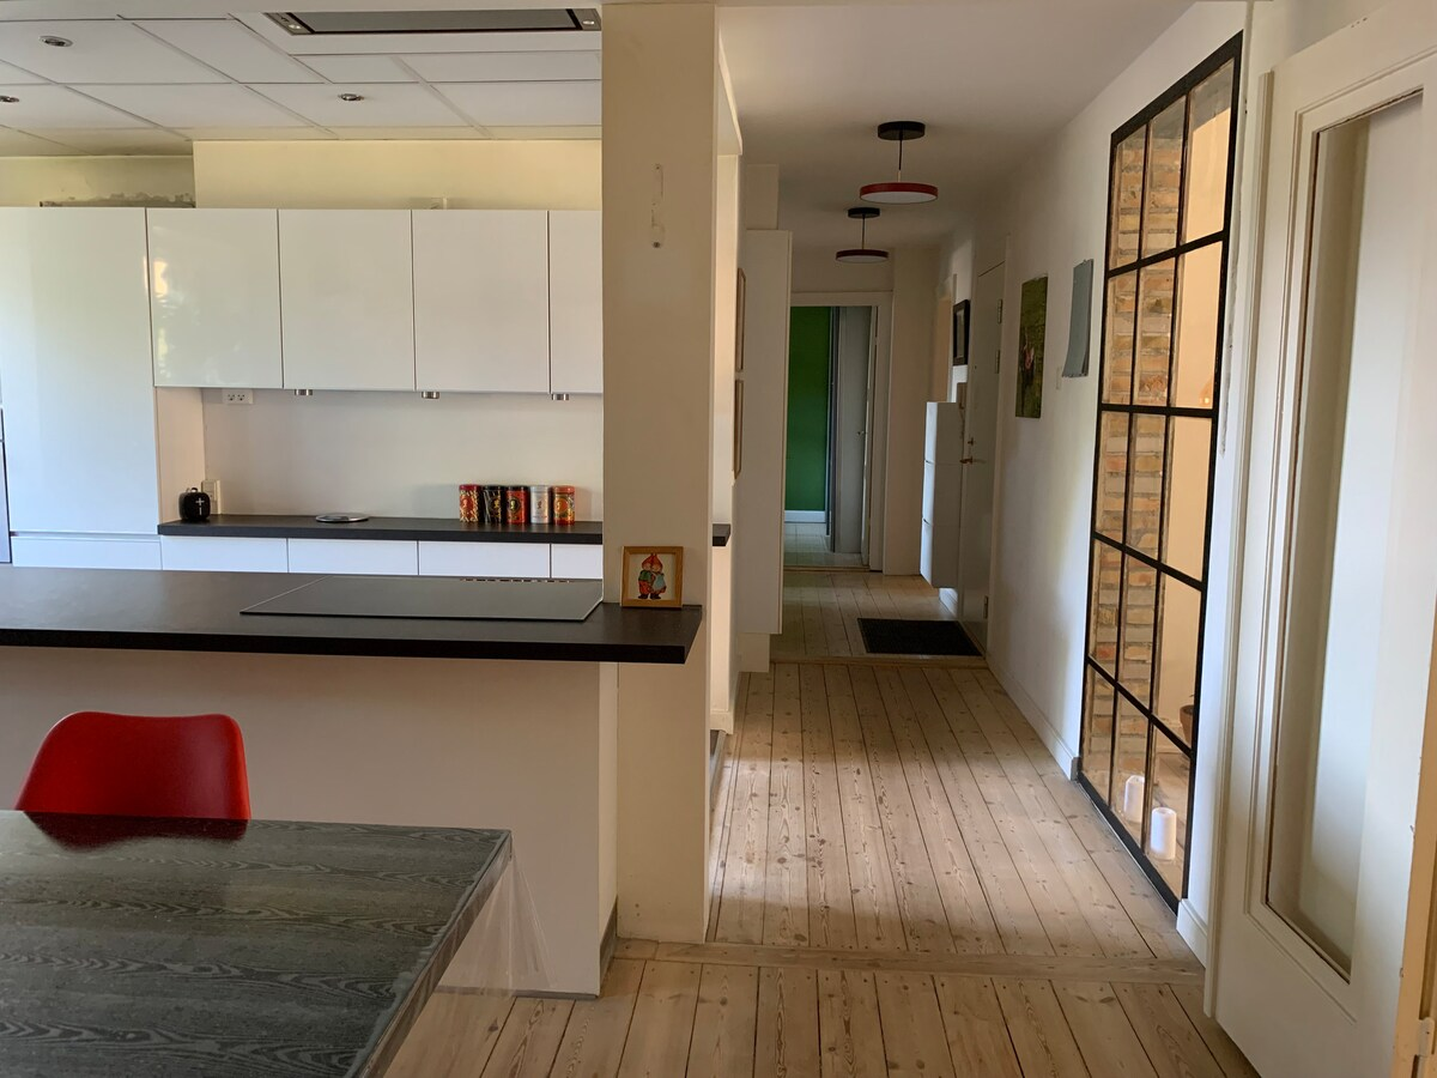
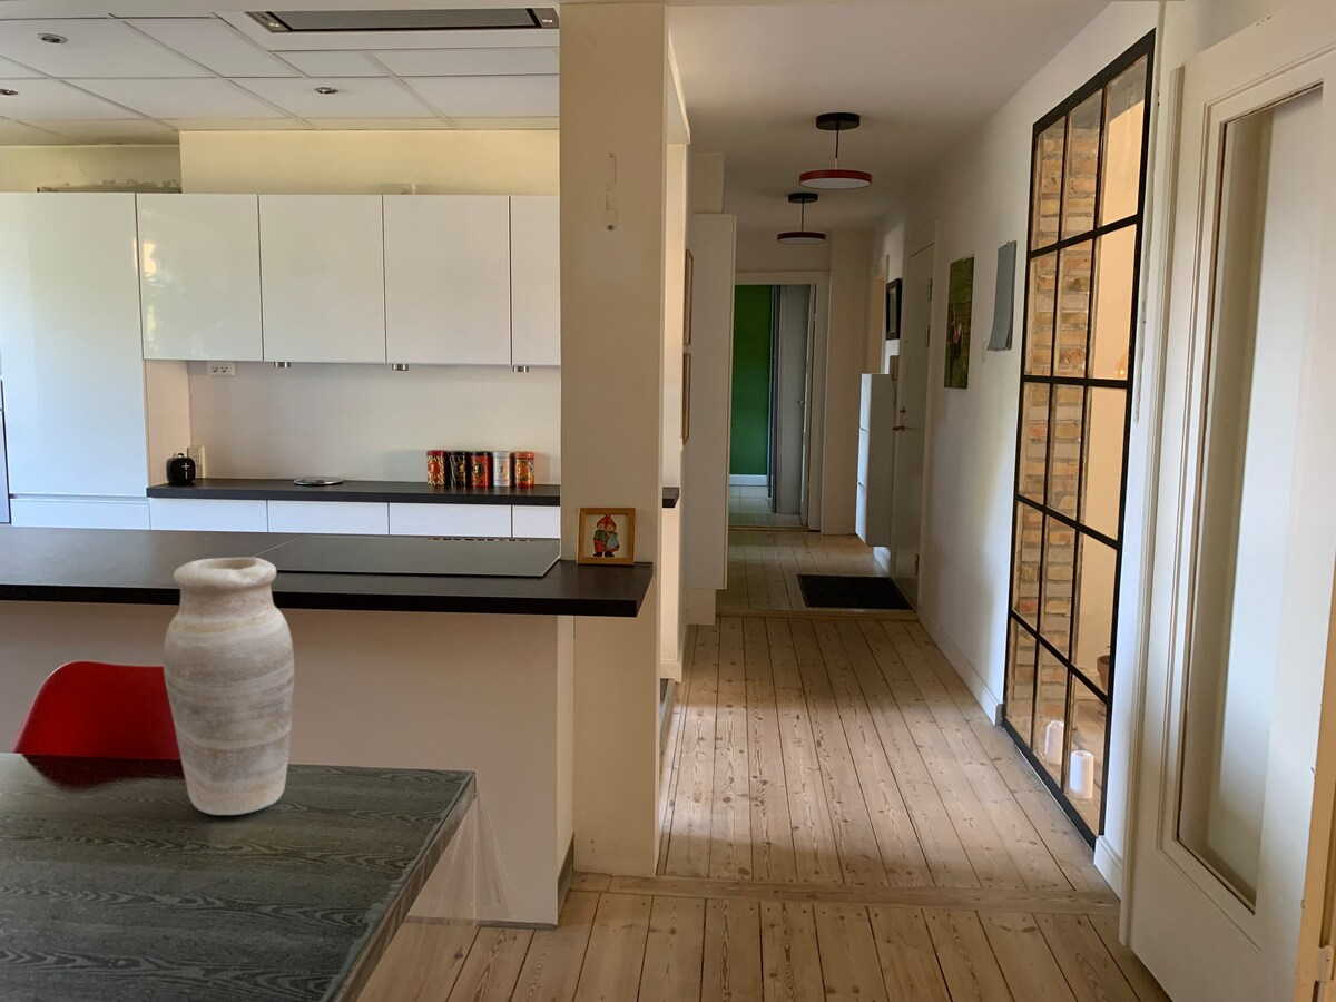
+ vase (230, 684)
